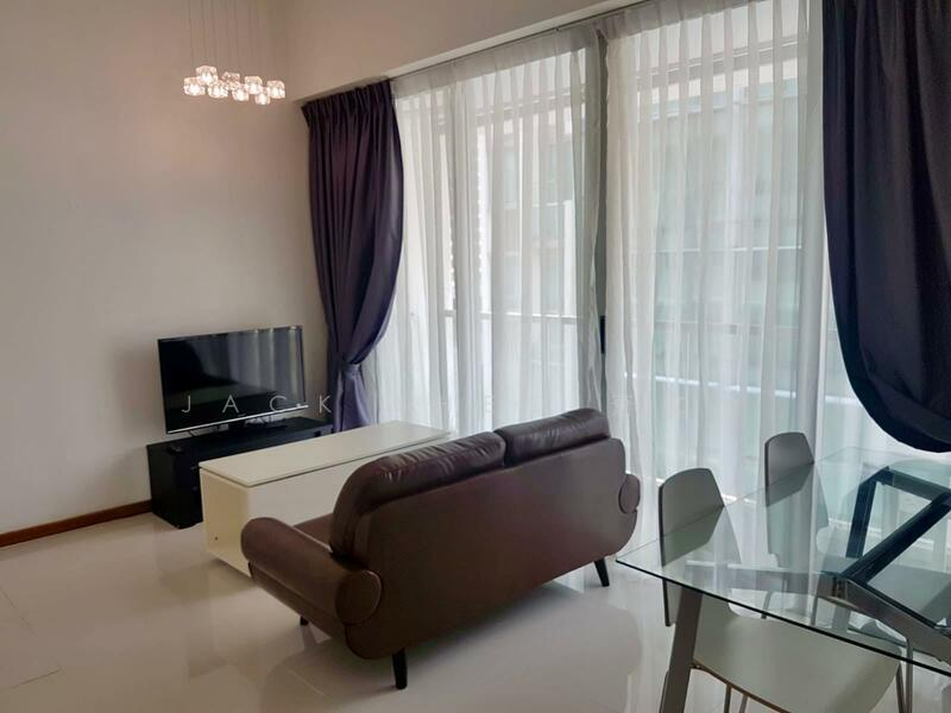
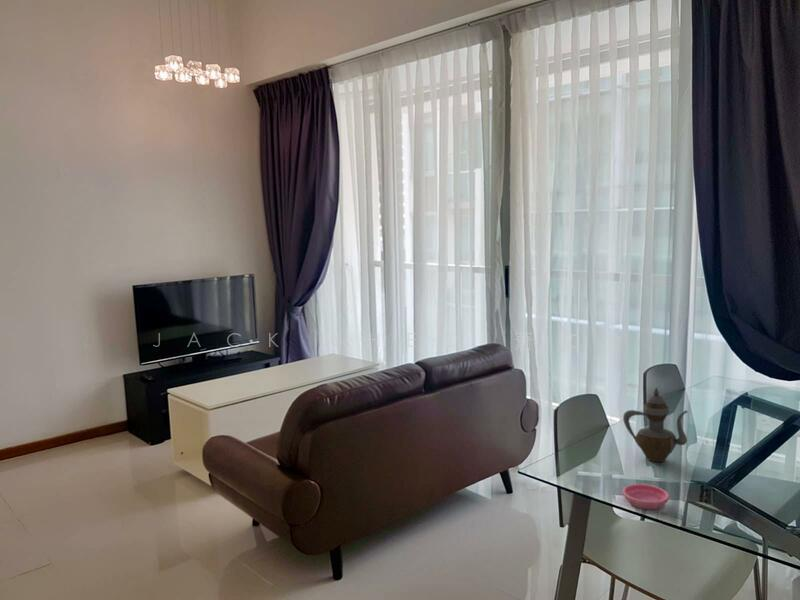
+ saucer (645, 497)
+ teapot (654, 423)
